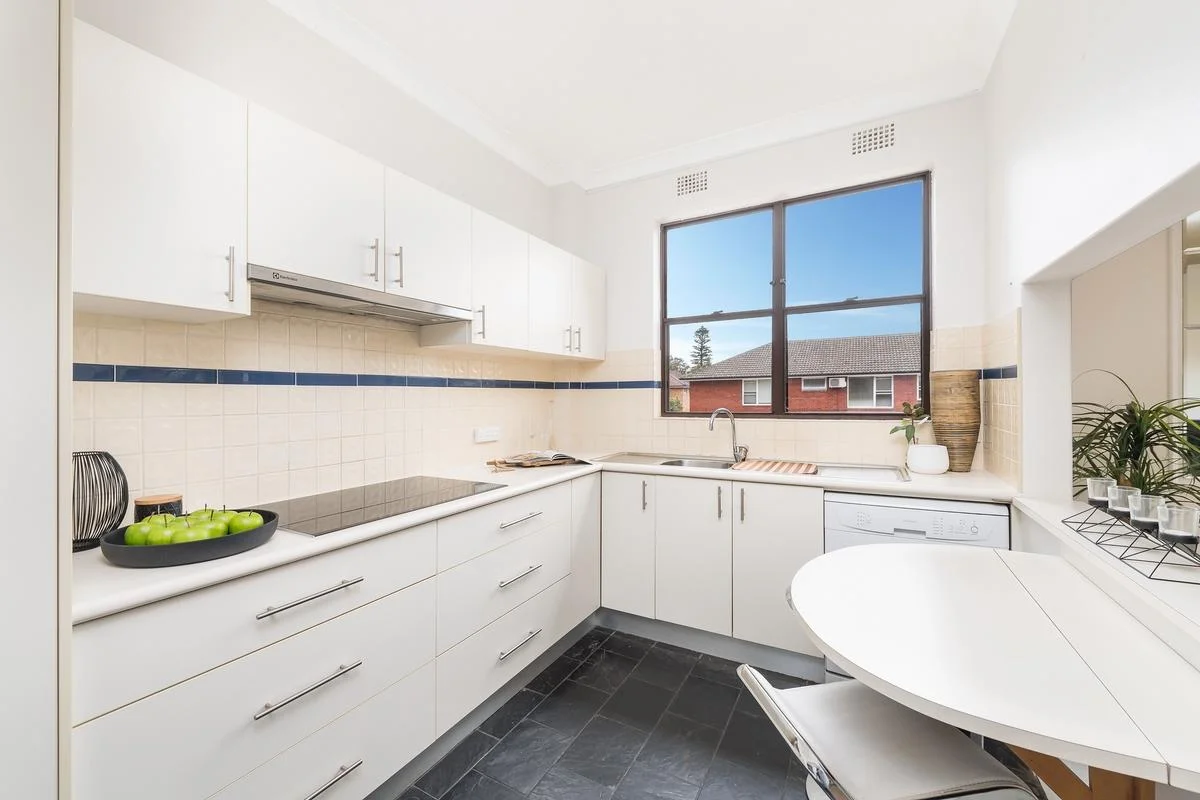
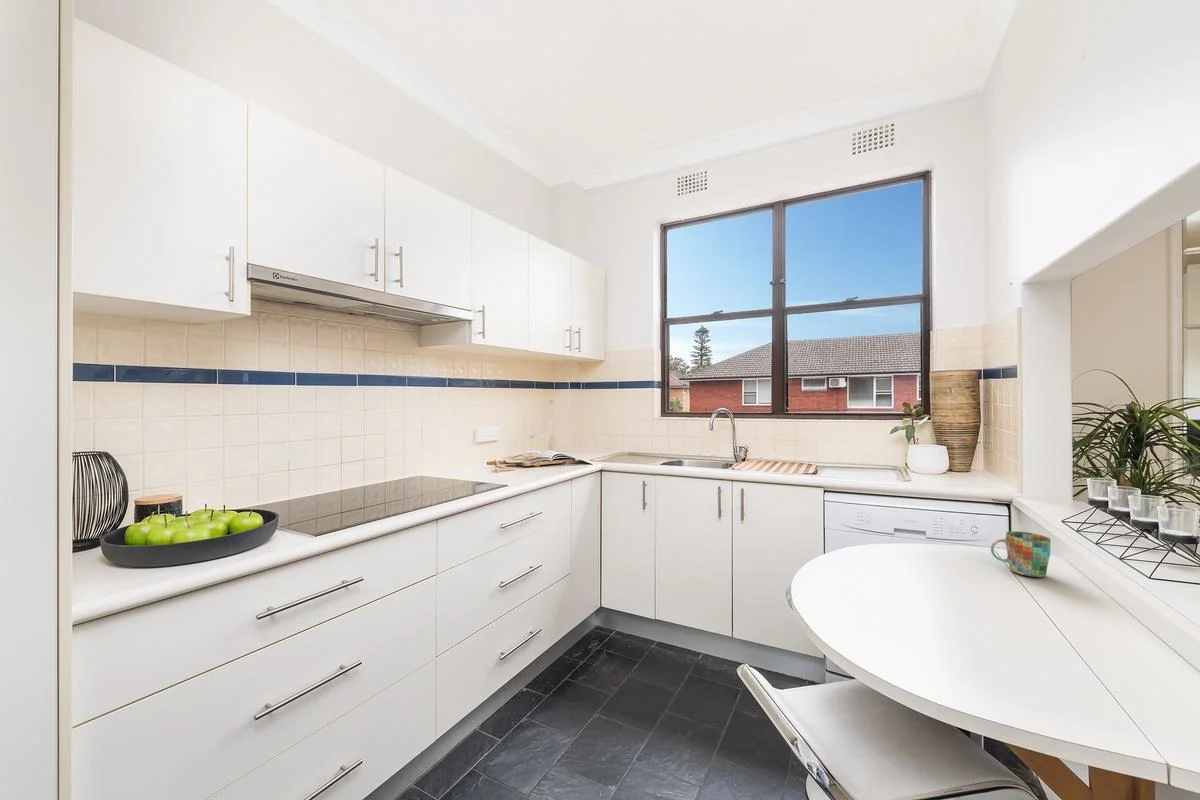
+ mug (1019, 553)
